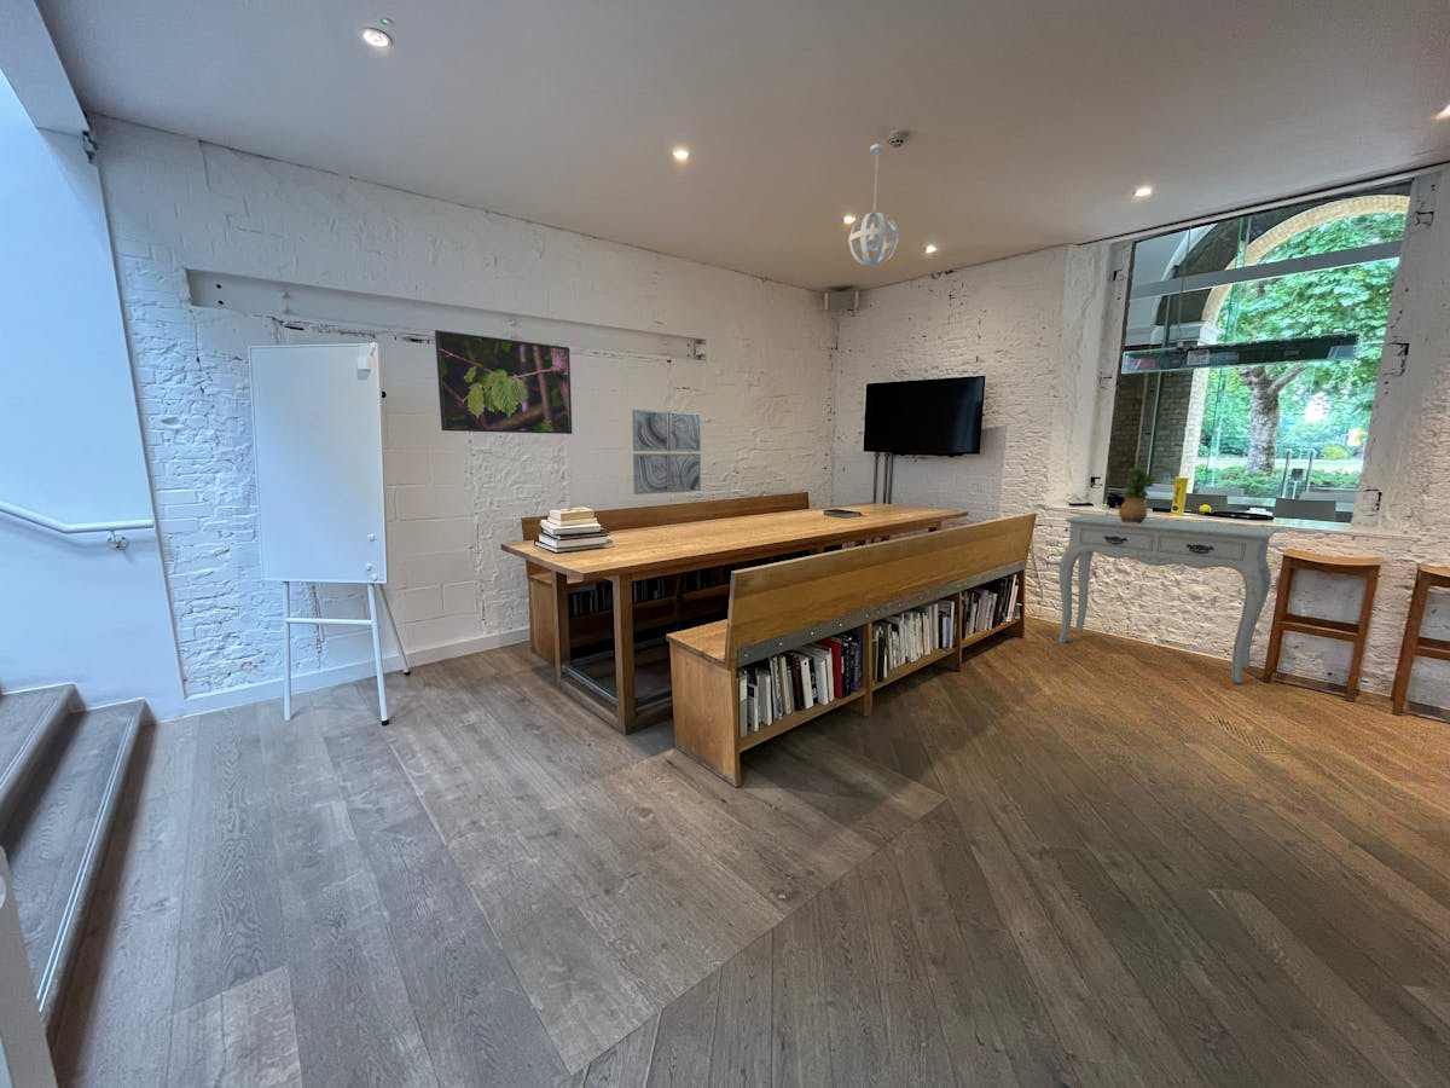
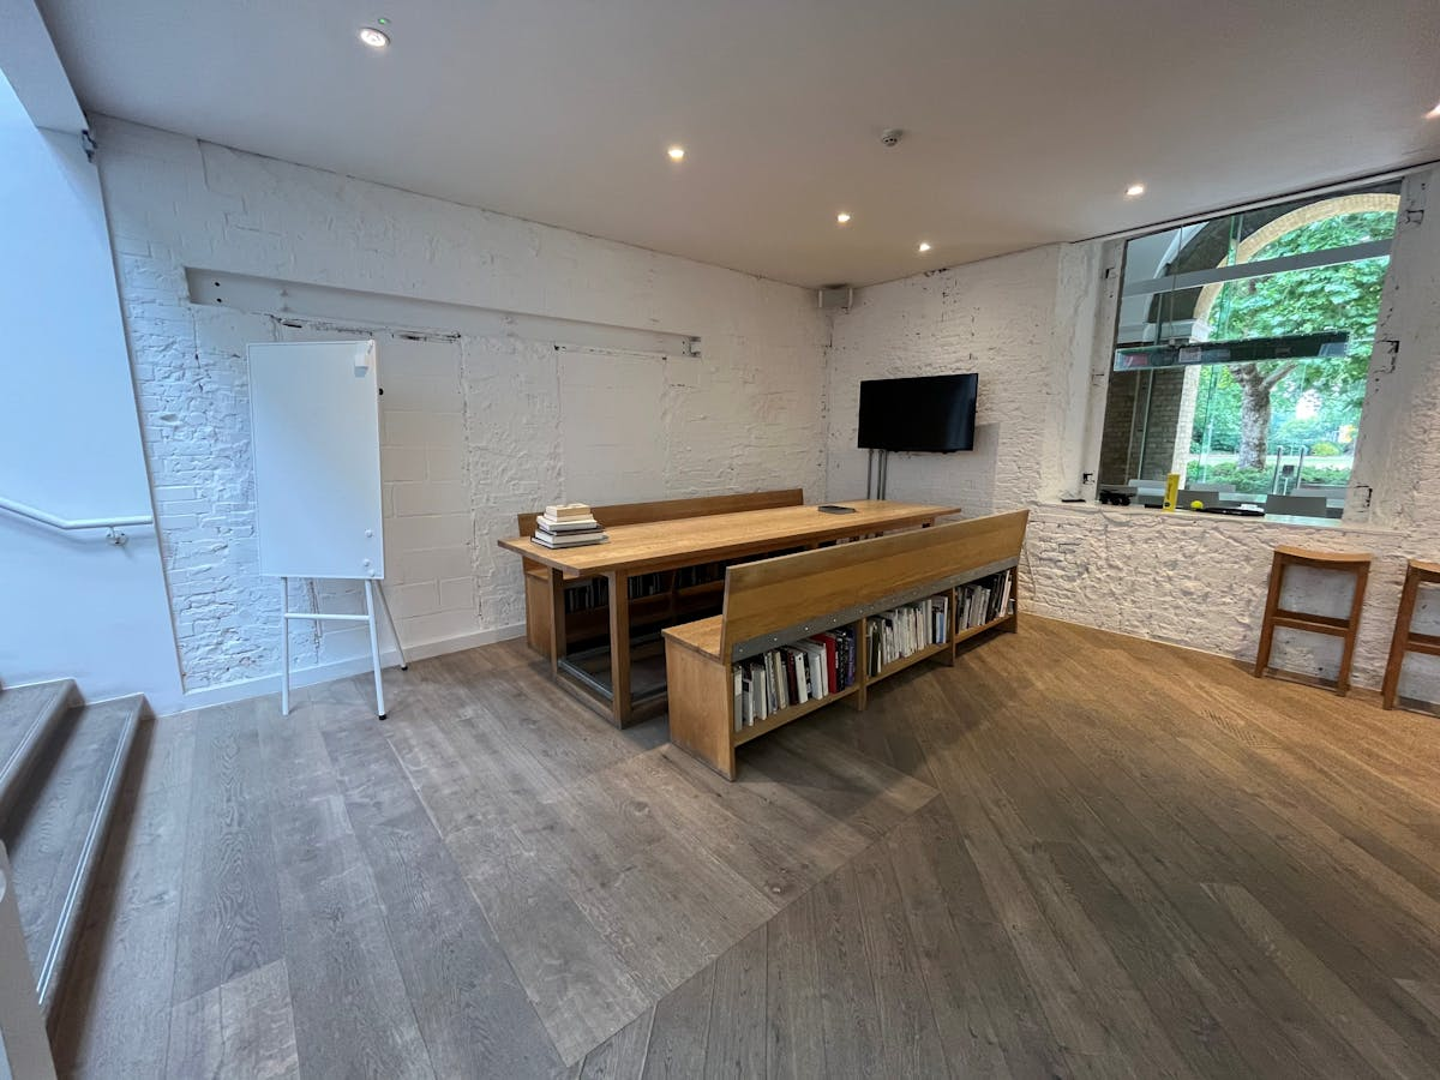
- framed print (509, 386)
- wall art (668, 453)
- console table (1156, 565)
- pendant light (875, 207)
- potted plant (1138, 493)
